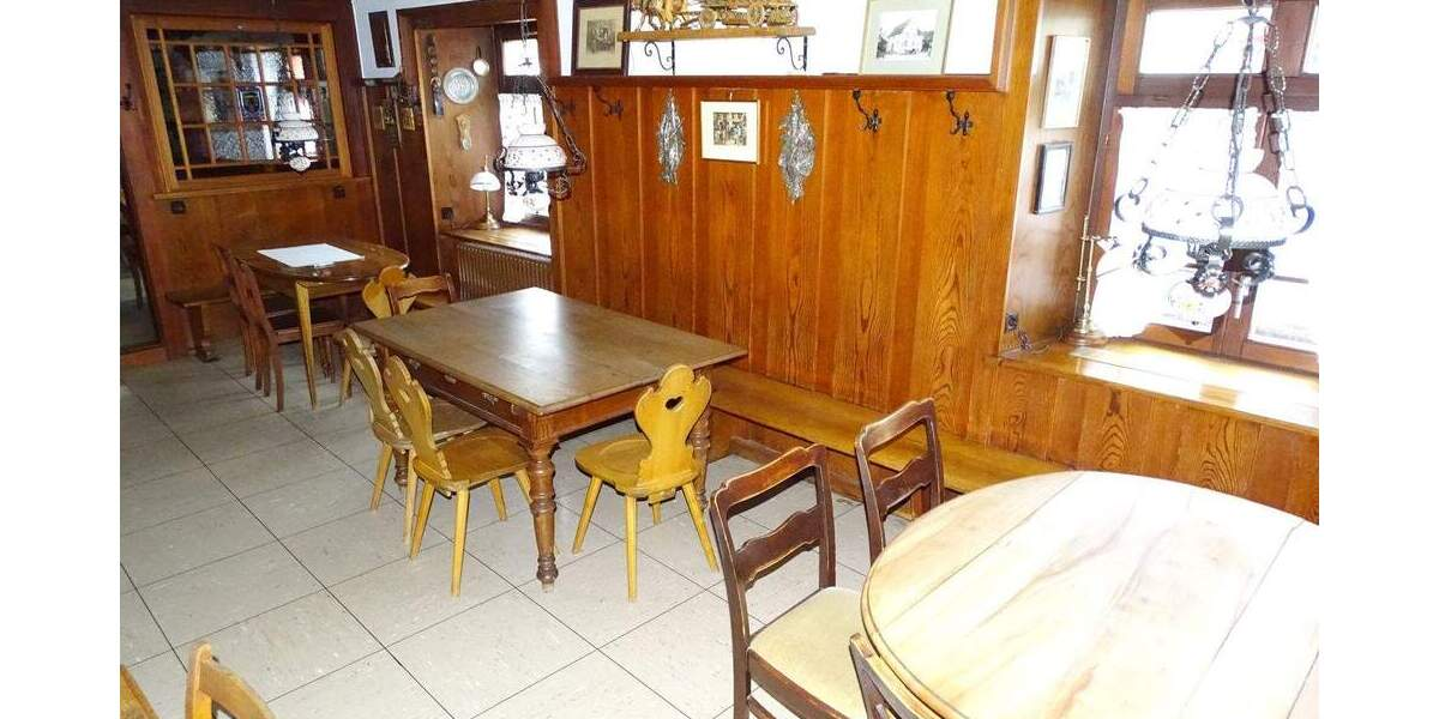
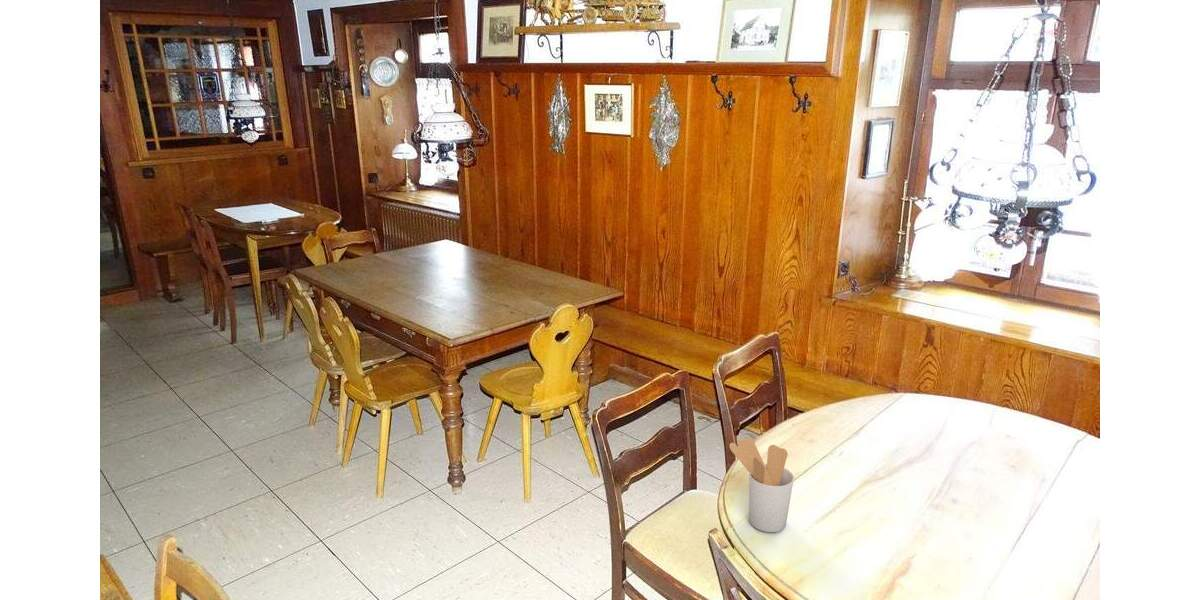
+ utensil holder (760, 482)
